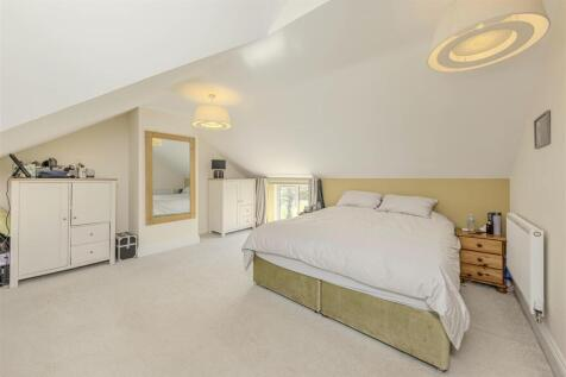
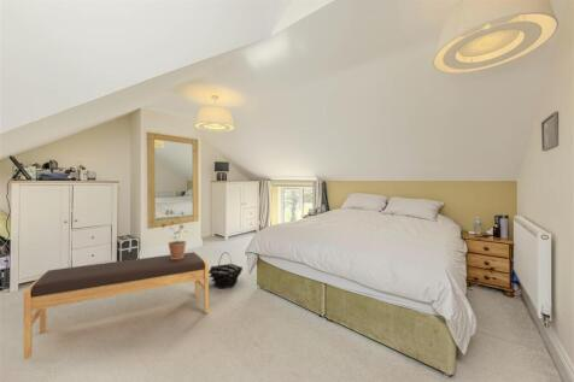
+ bench (130, 292)
+ potted plant (176, 233)
+ basket (224, 269)
